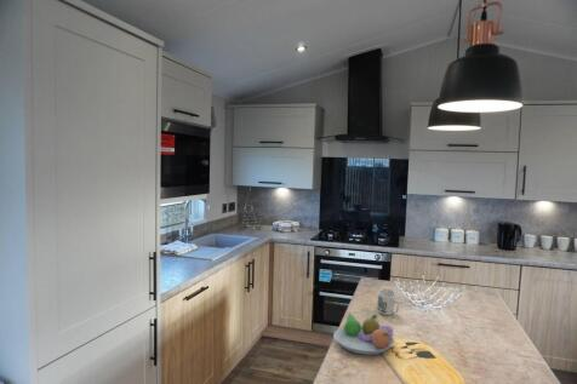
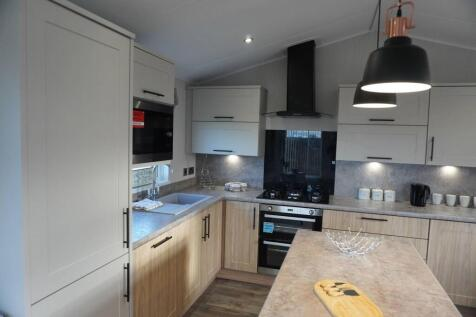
- fruit bowl (362, 331)
- mug (388, 302)
